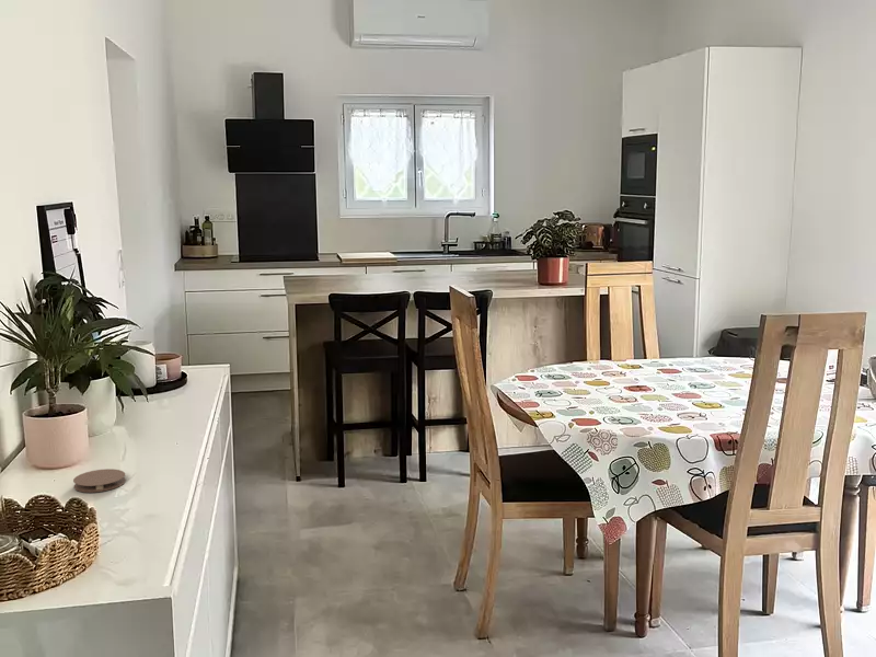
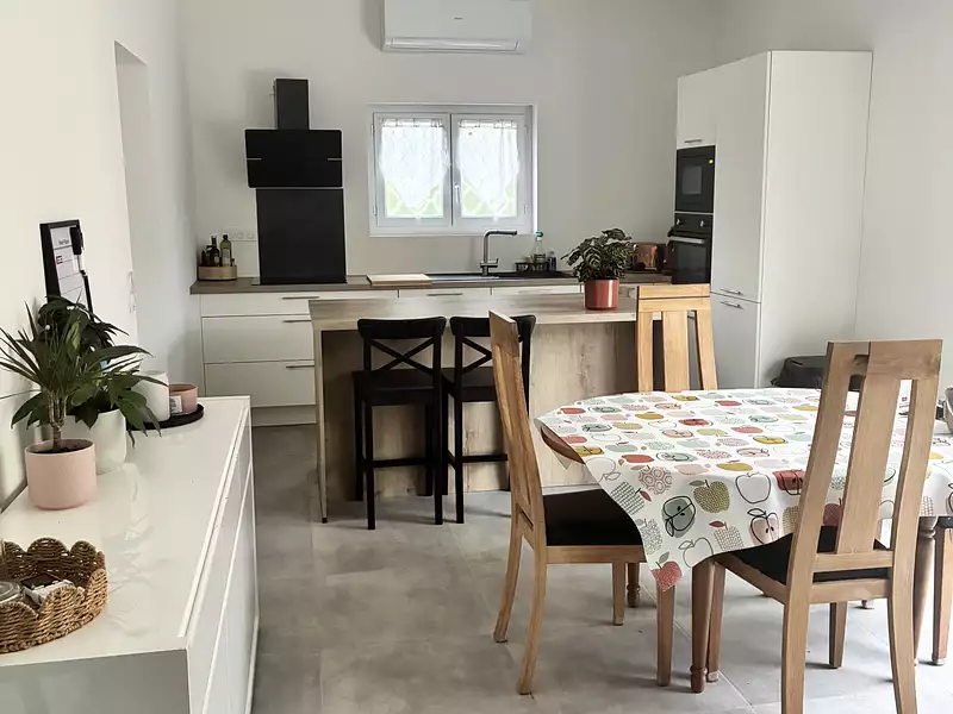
- coaster (100, 480)
